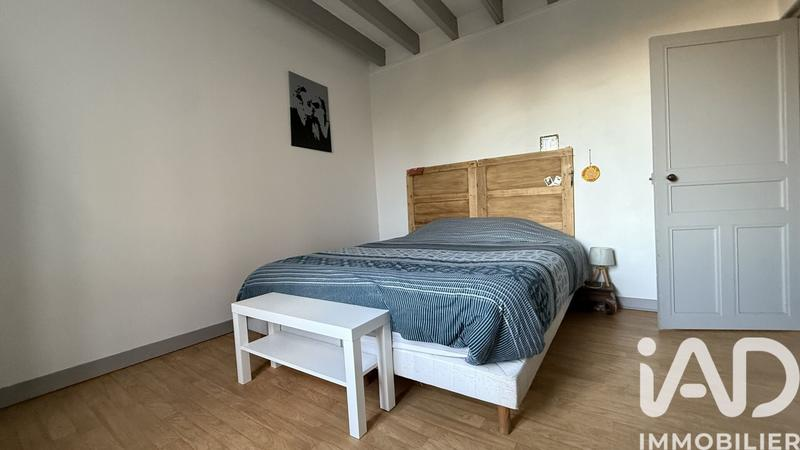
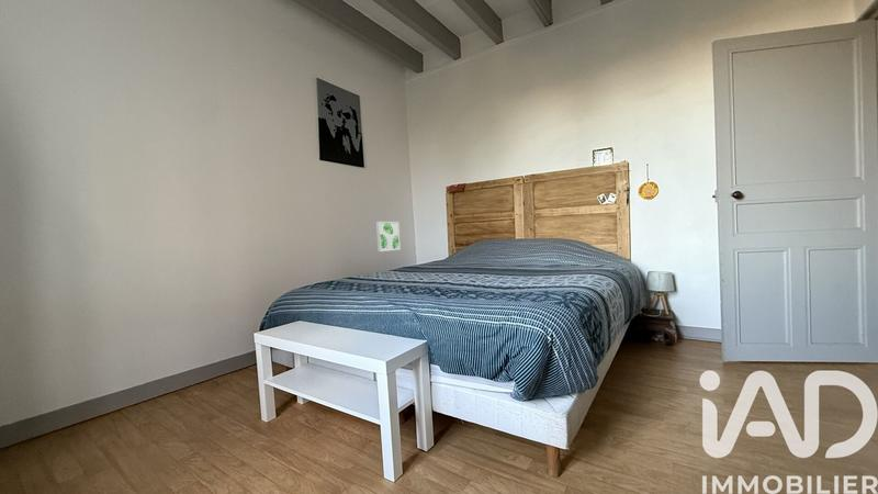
+ wall art (389, 236)
